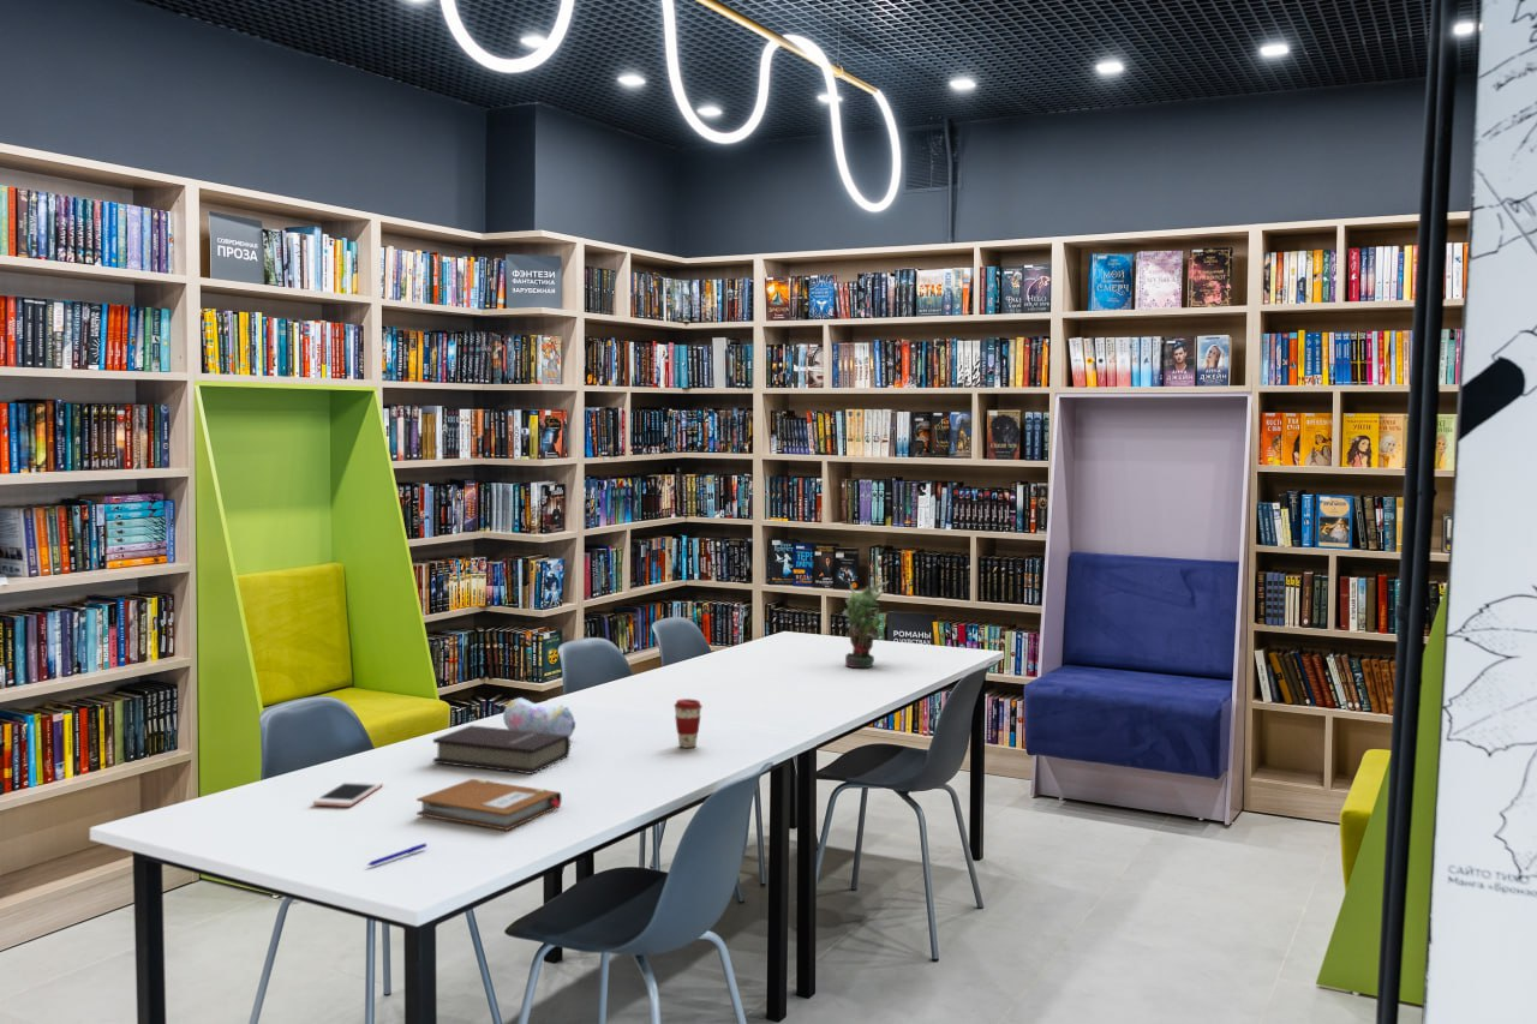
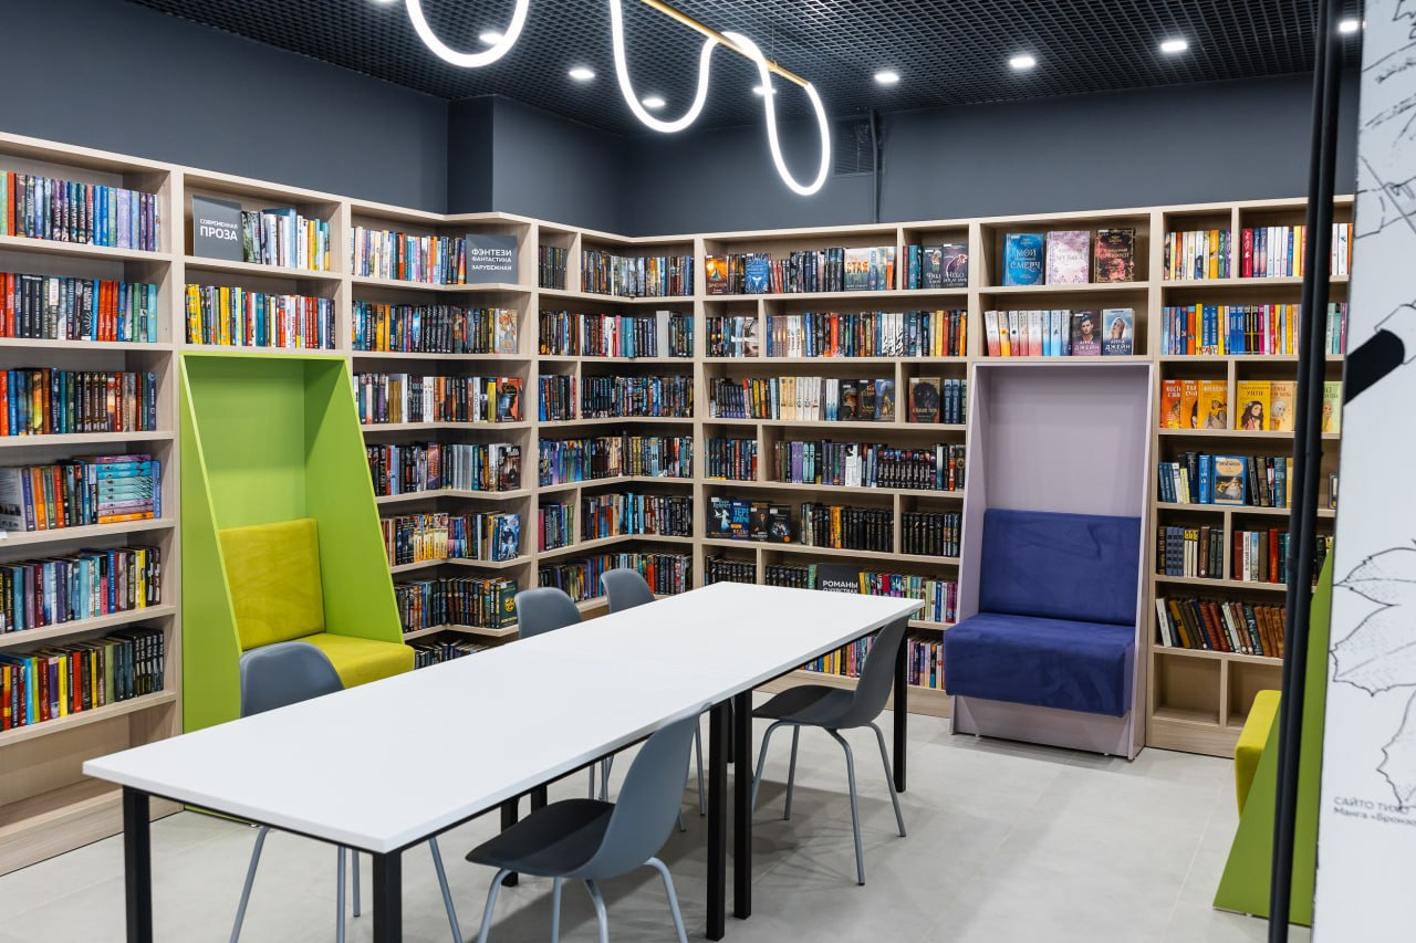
- notebook (492, 802)
- coffee cup (687, 723)
- pen (396, 855)
- pencil case (538, 719)
- potted plant (867, 623)
- cell phone (348, 792)
- book (502, 747)
